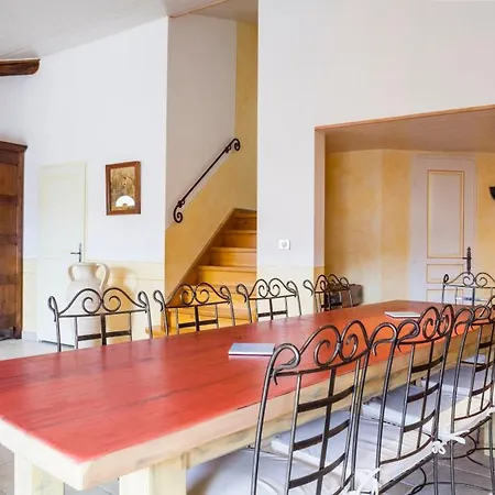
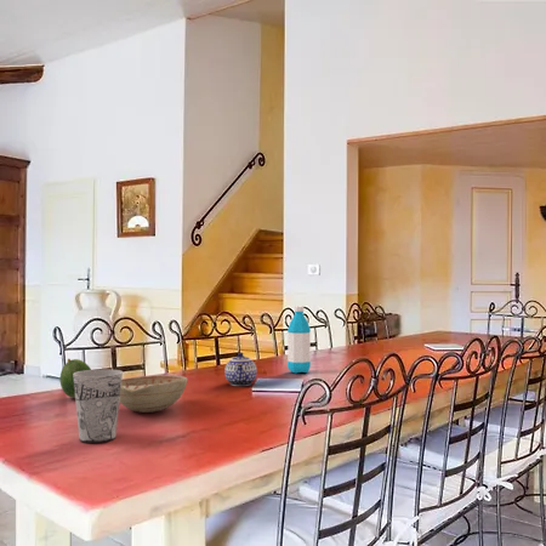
+ teapot (240, 368)
+ decorative bowl (149, 393)
+ water bottle (298, 339)
+ cup (97, 405)
+ fruit (73, 377)
